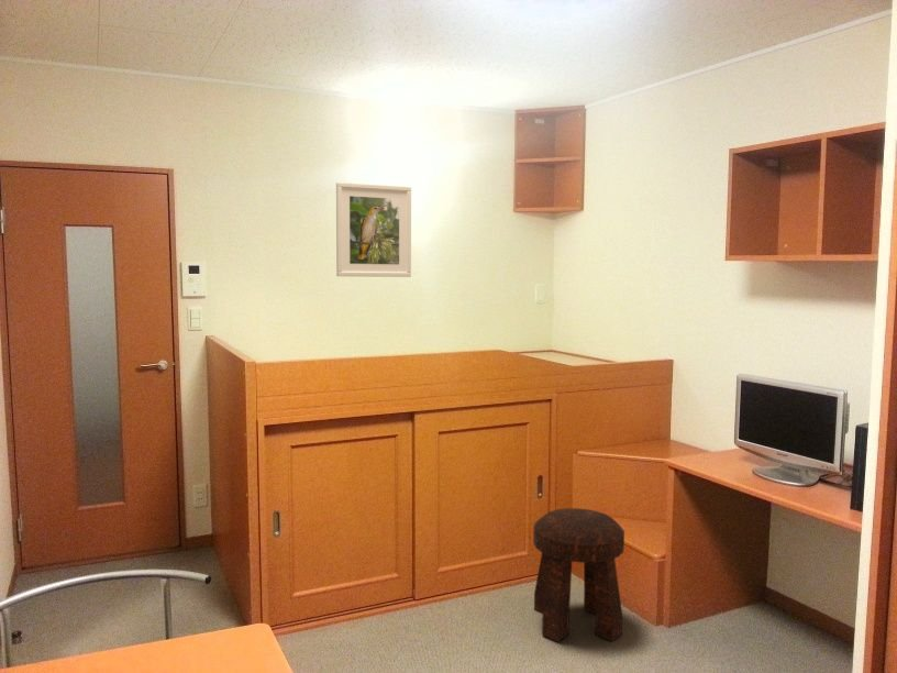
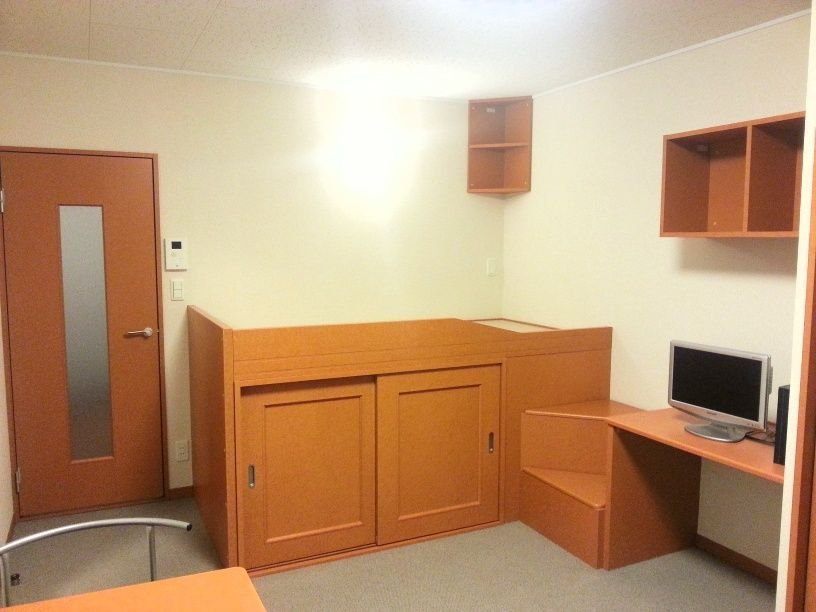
- stool (584, 570)
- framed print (374, 230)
